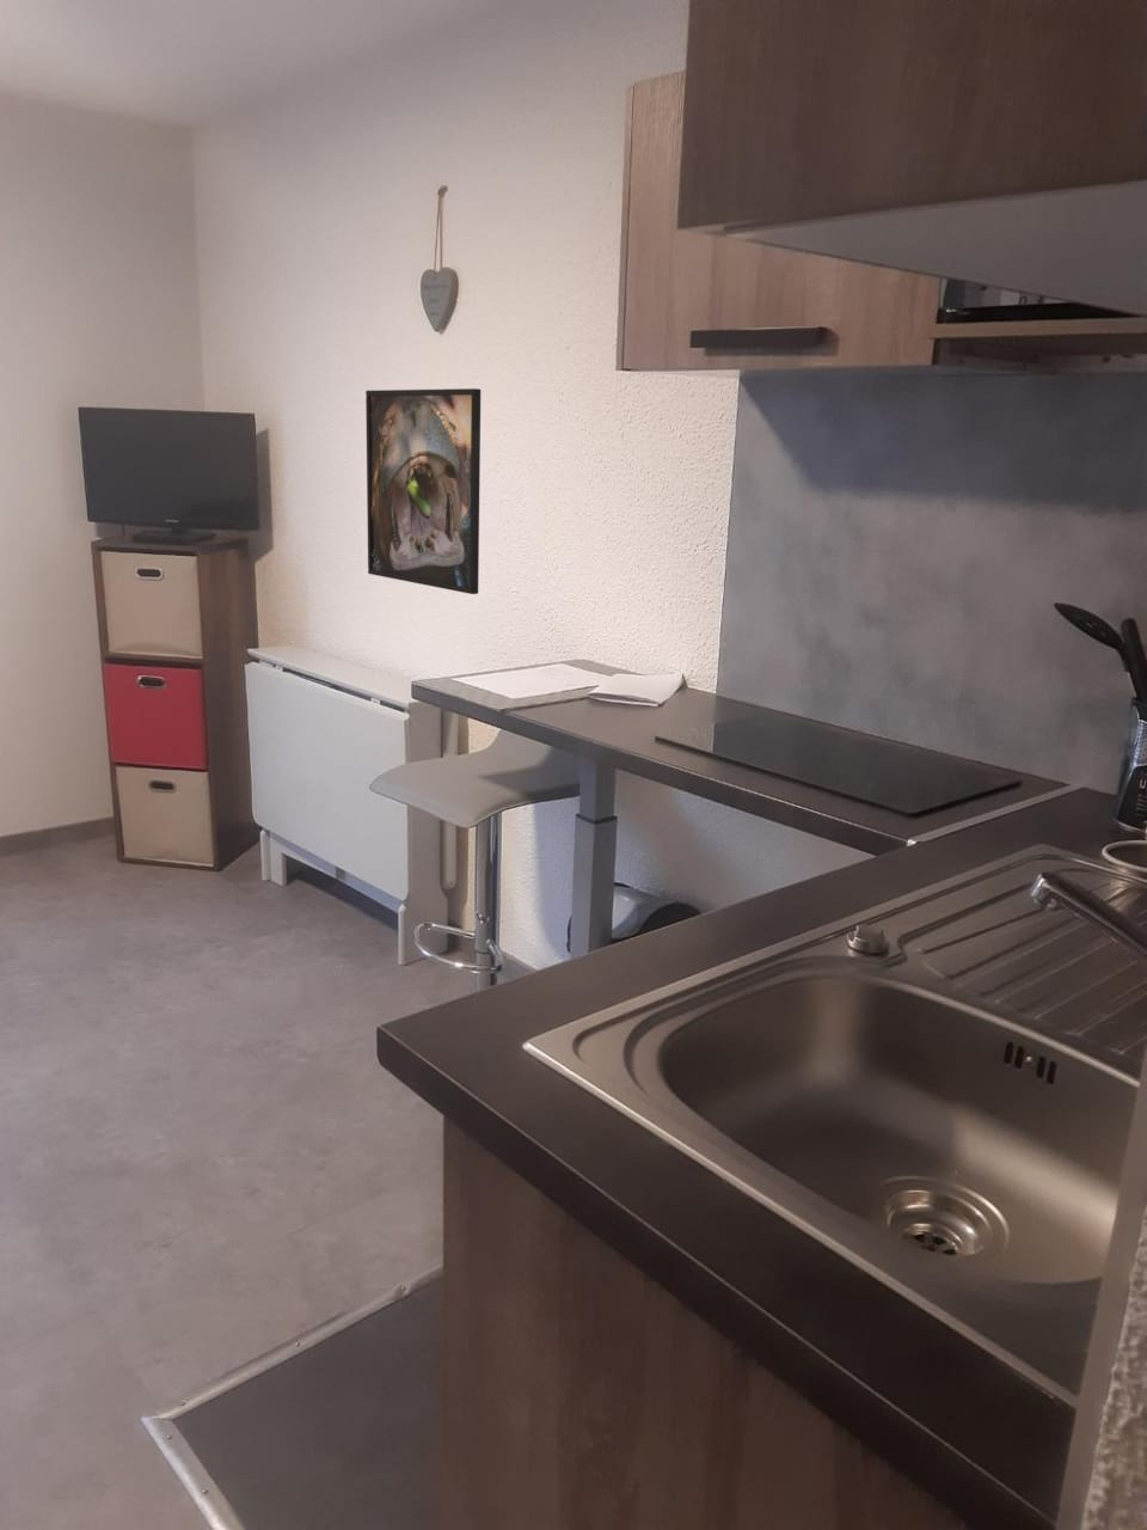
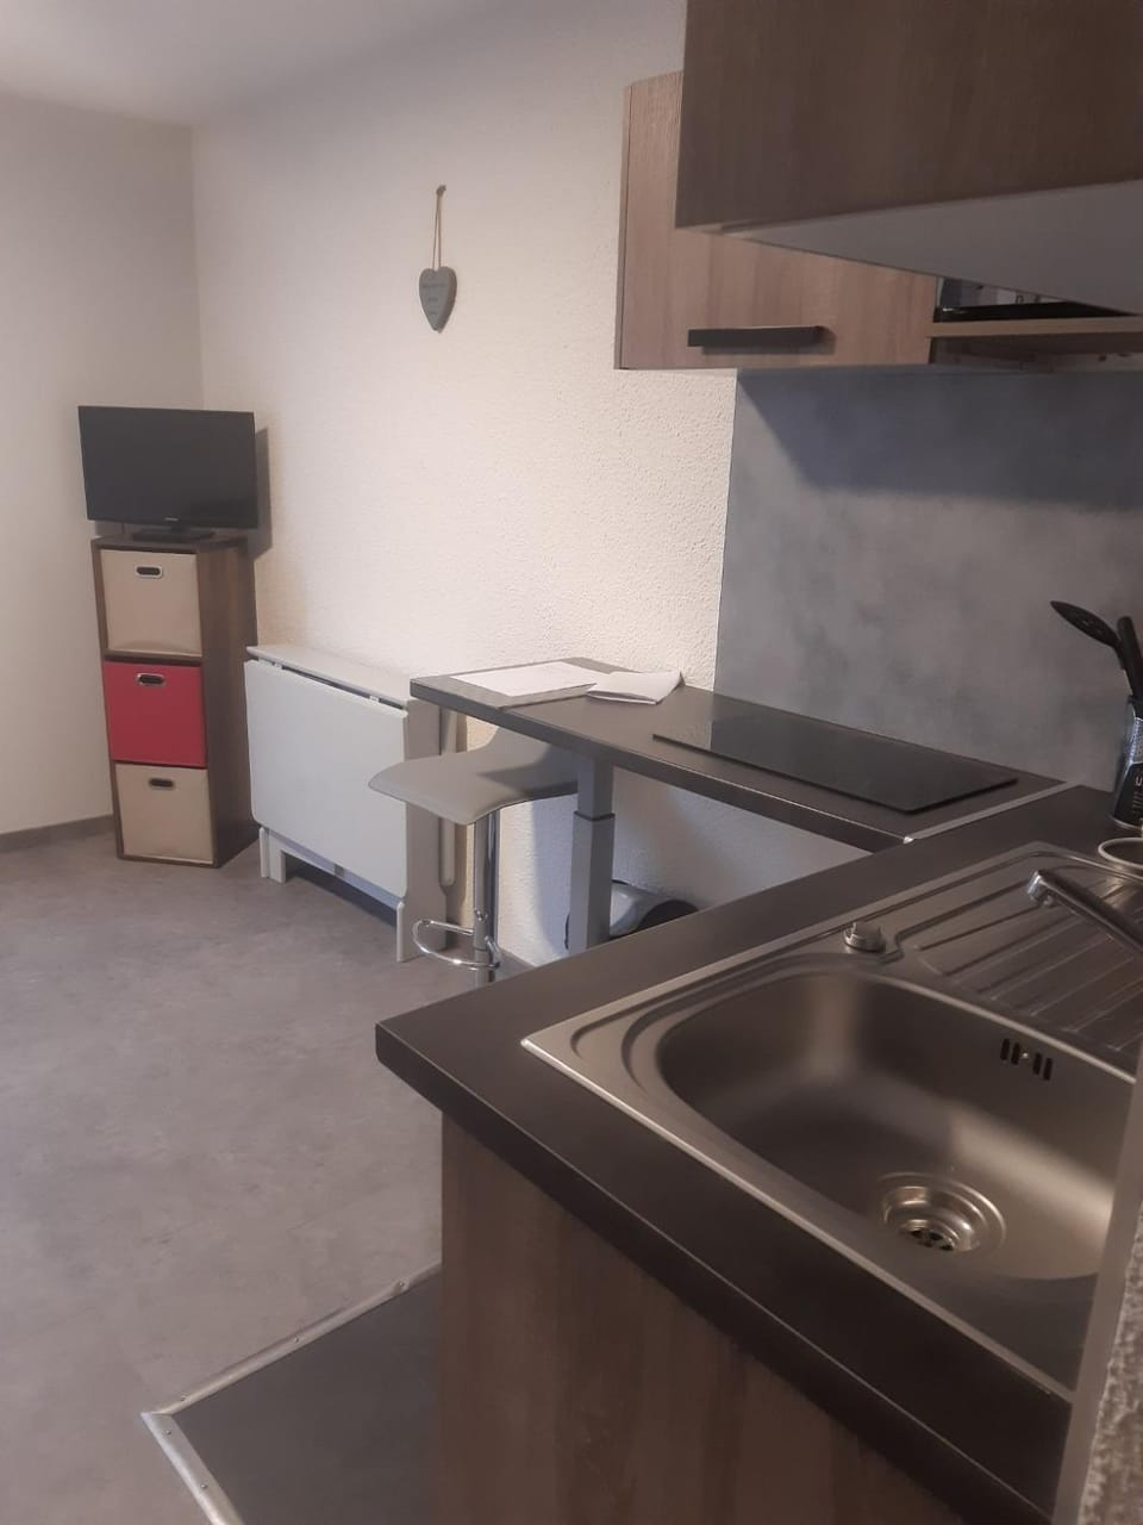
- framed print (419, 488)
